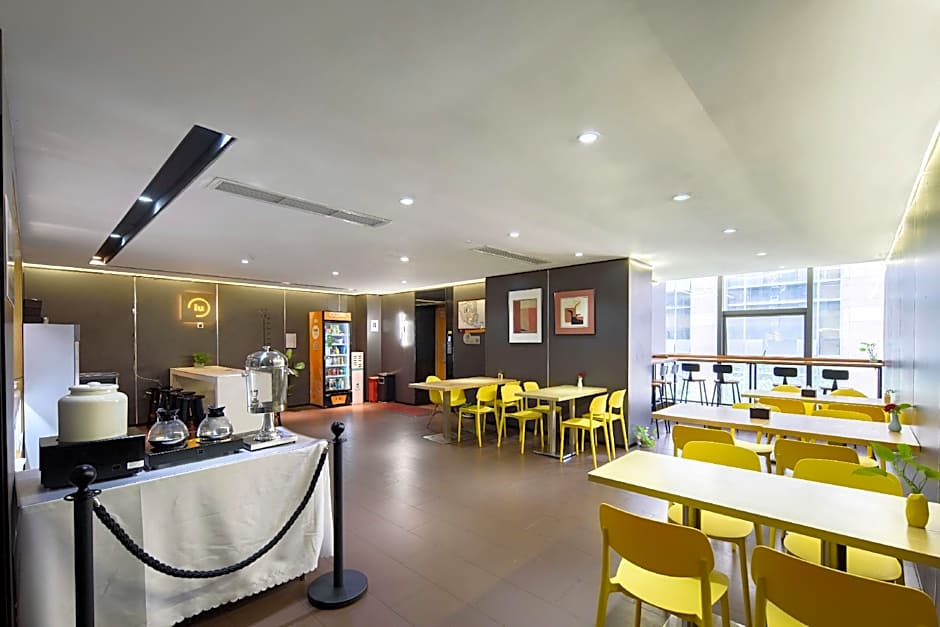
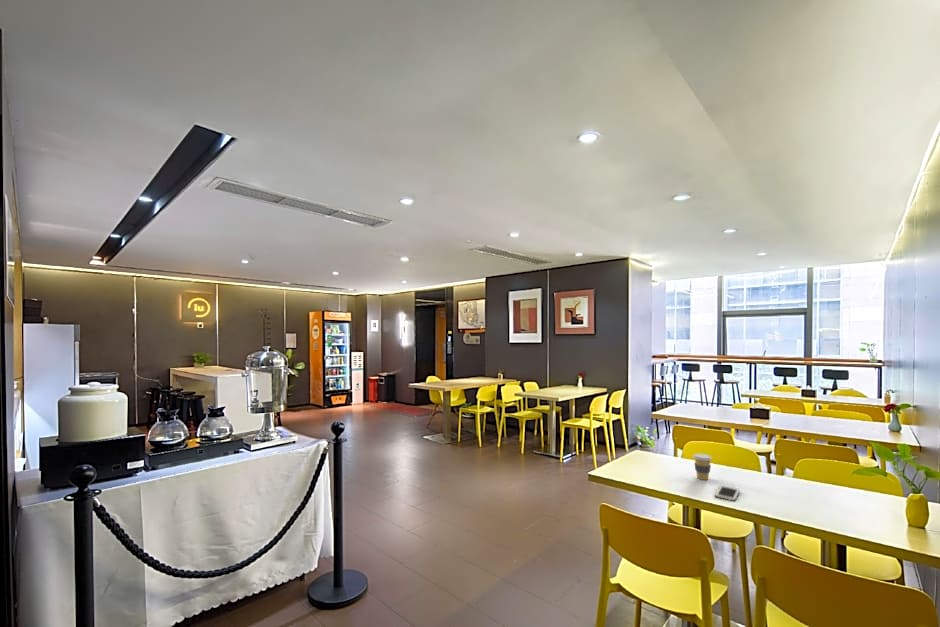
+ cell phone (727, 492)
+ coffee cup (702, 466)
